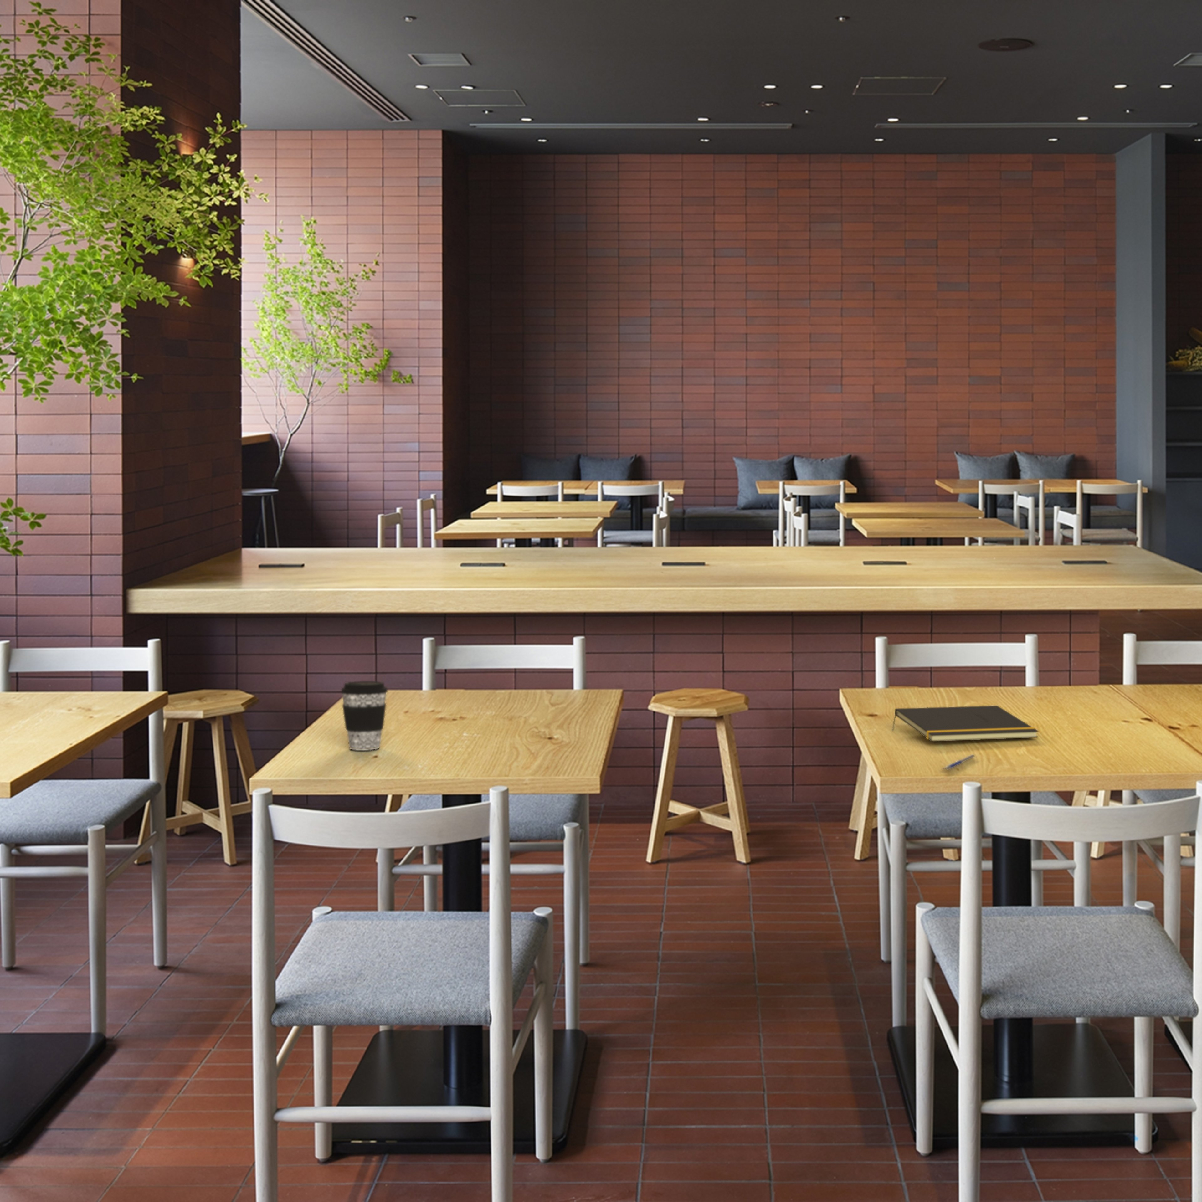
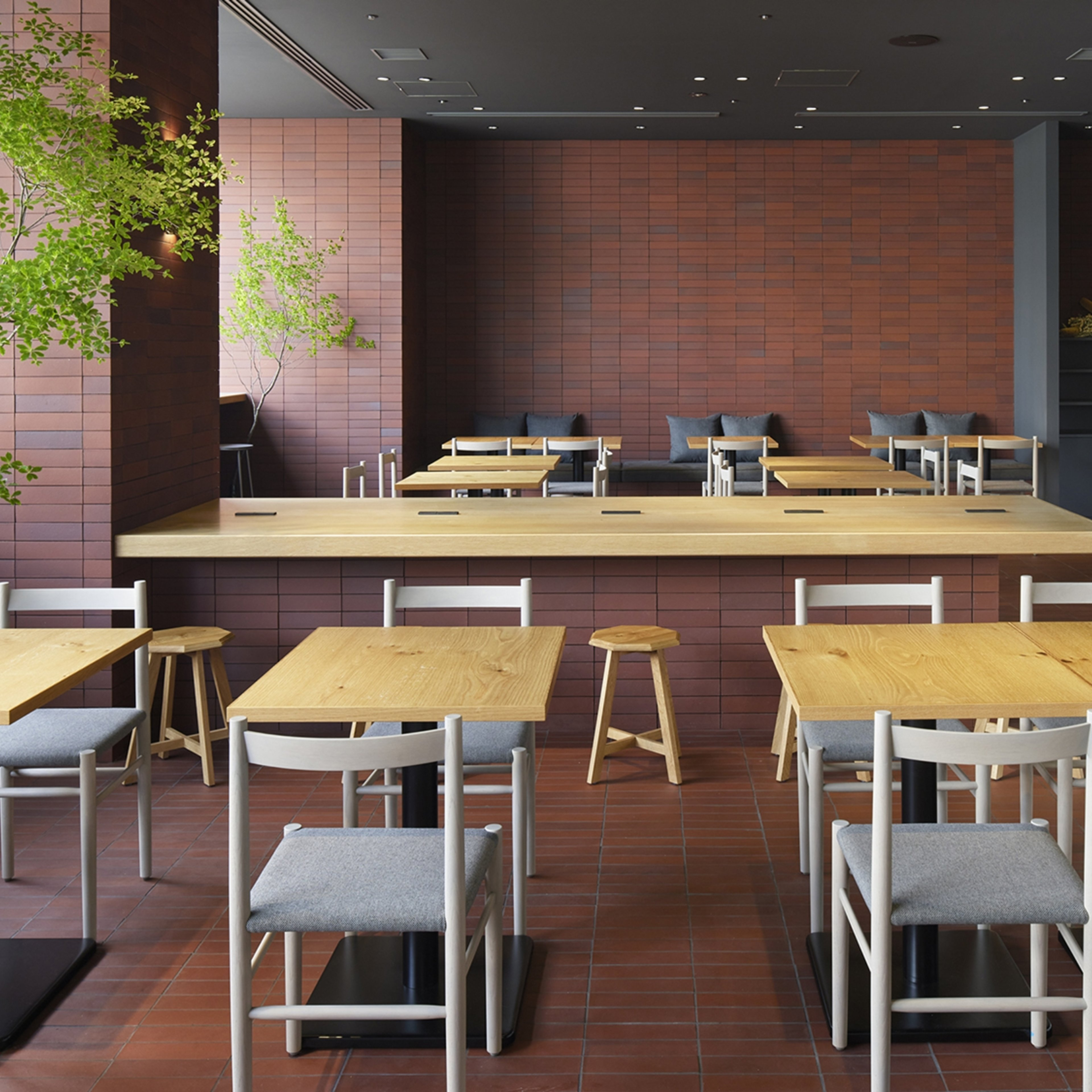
- pen (960, 762)
- coffee cup (364, 715)
- notepad (965, 723)
